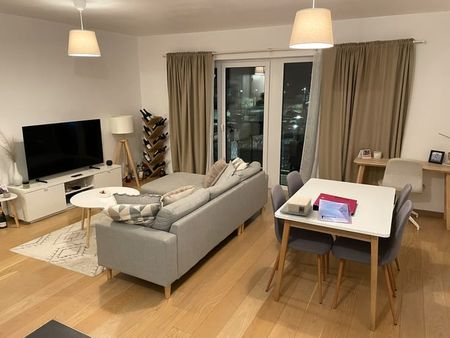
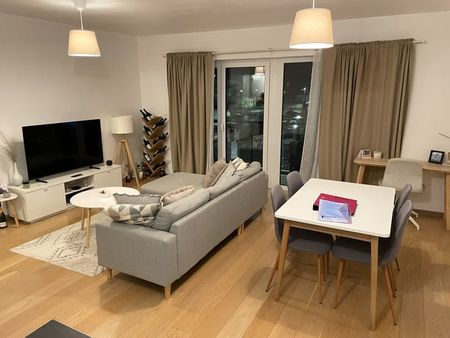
- tissue box (296, 204)
